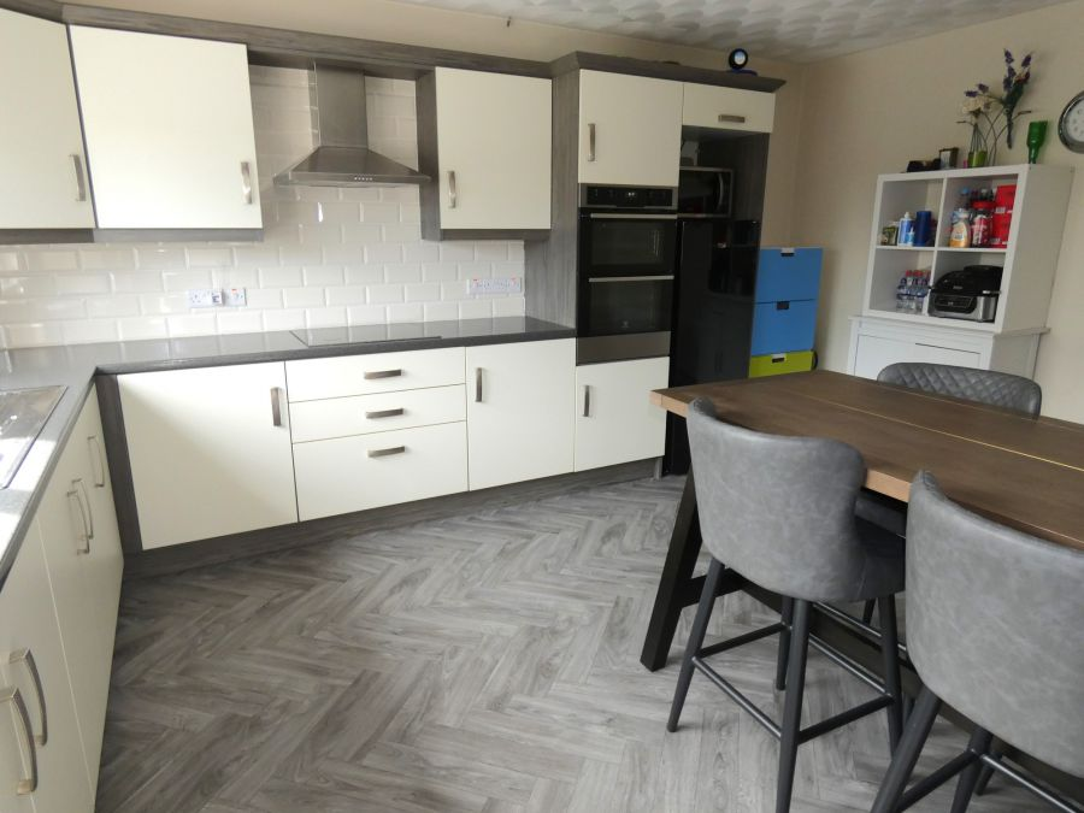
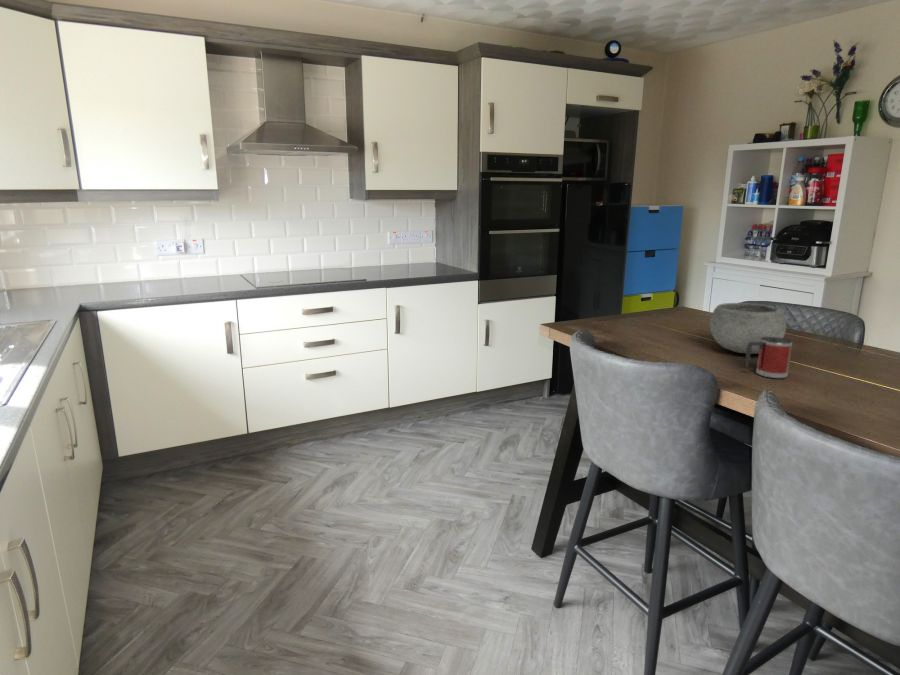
+ mug (769, 356)
+ bowl (746, 329)
